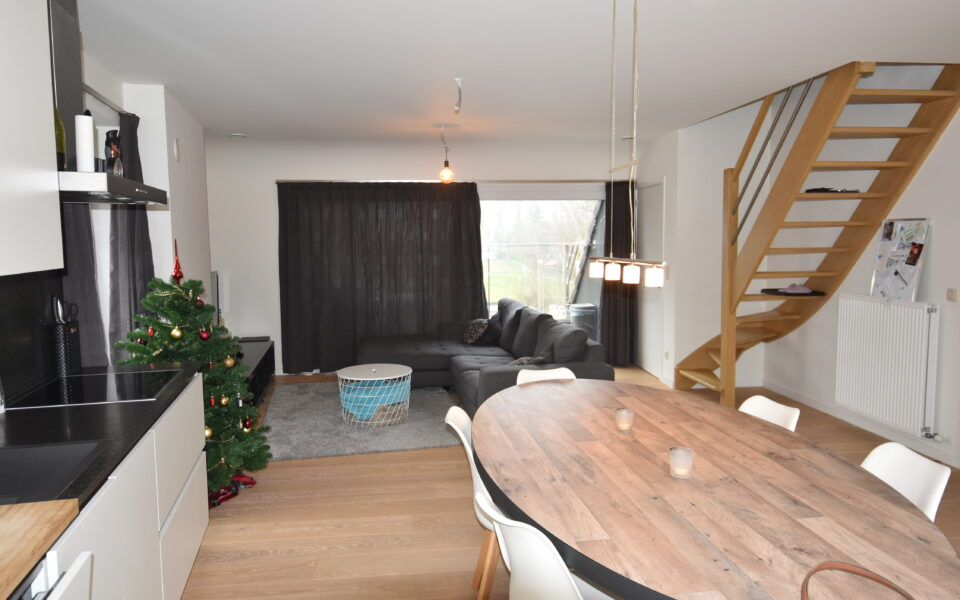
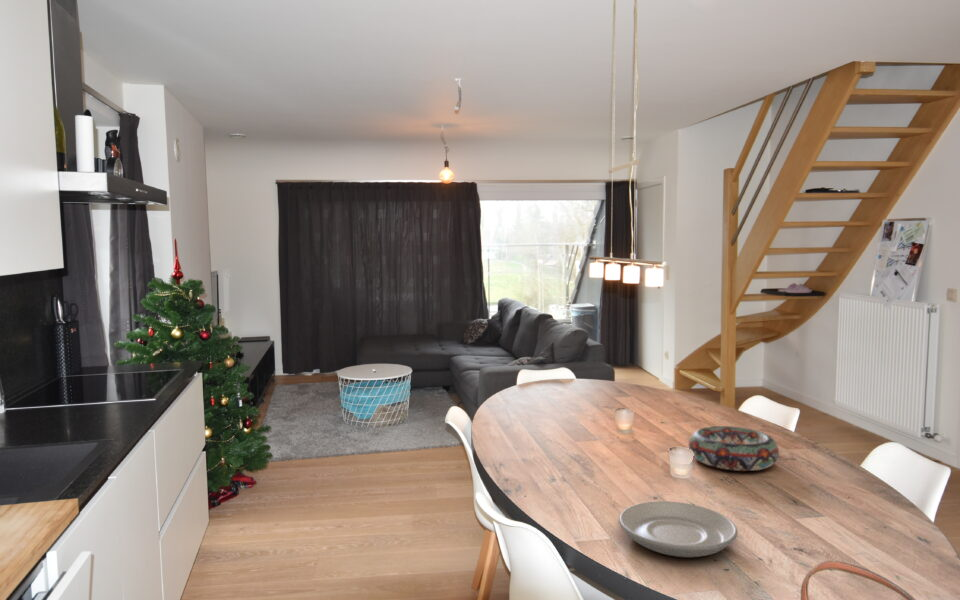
+ plate (676, 530)
+ decorative bowl (732, 448)
